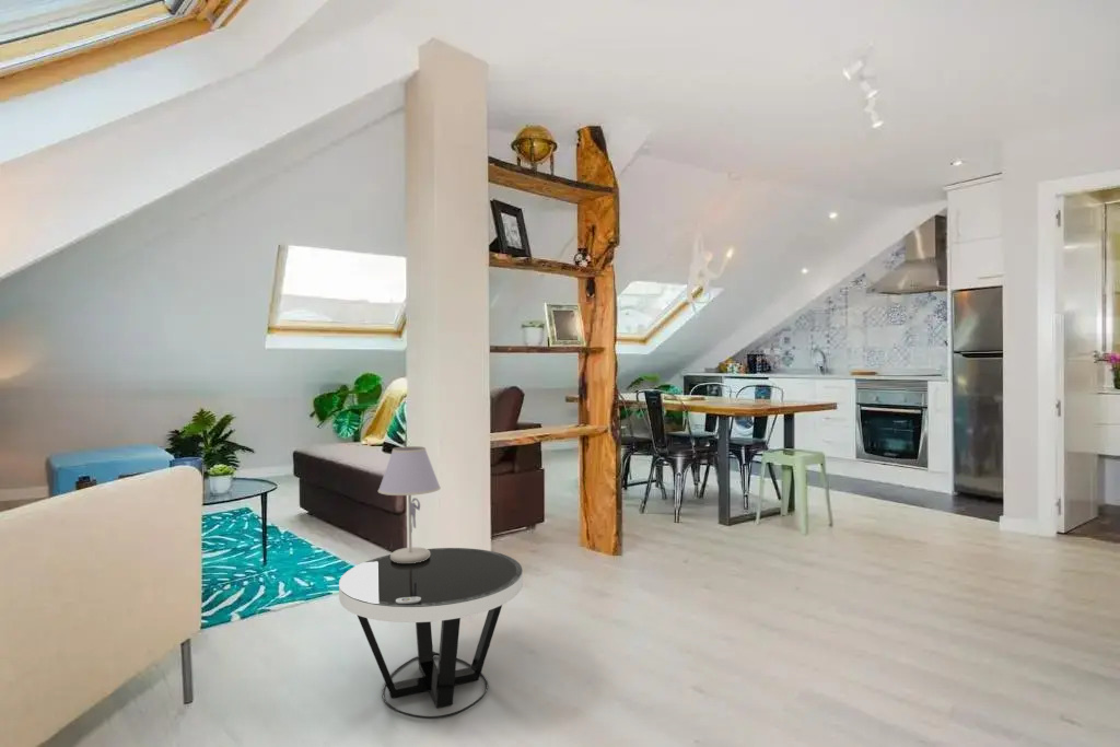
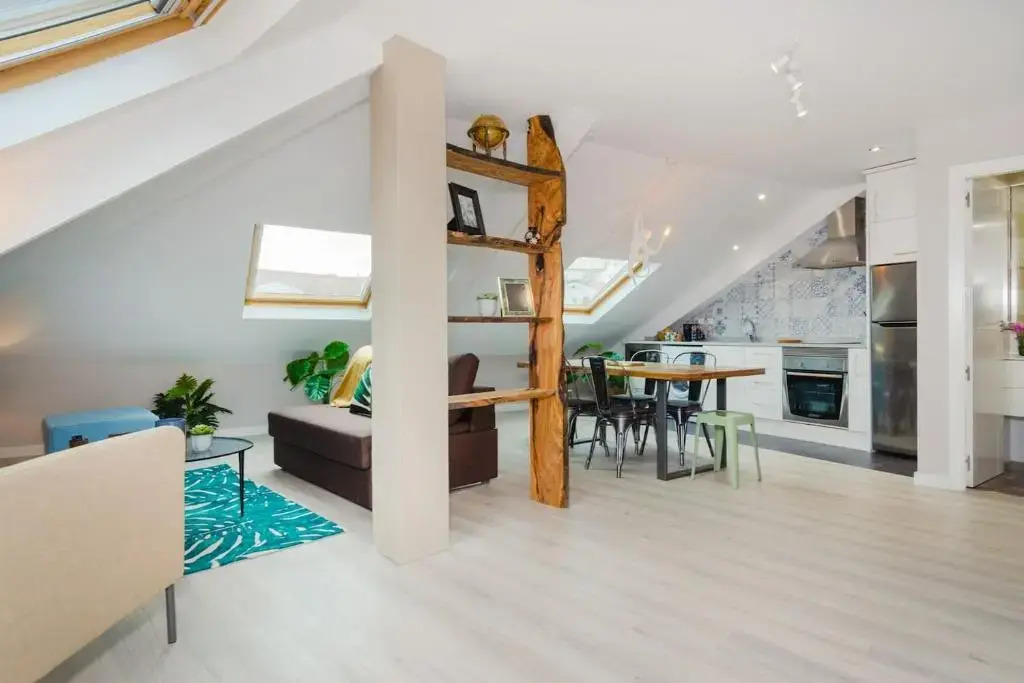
- table lamp (409, 502)
- side table (430, 627)
